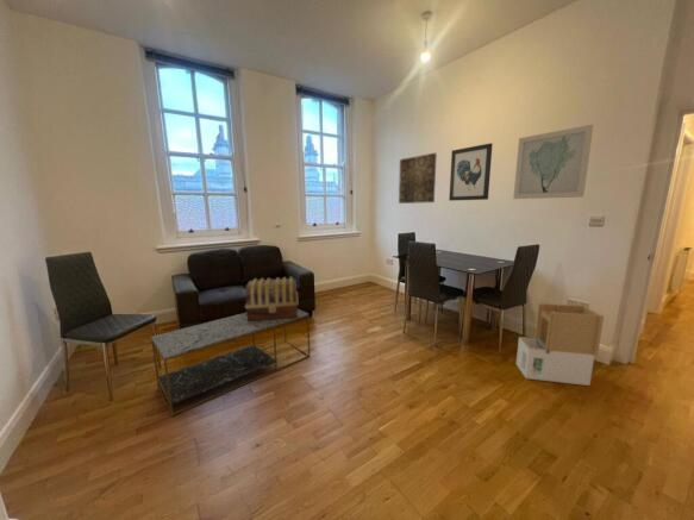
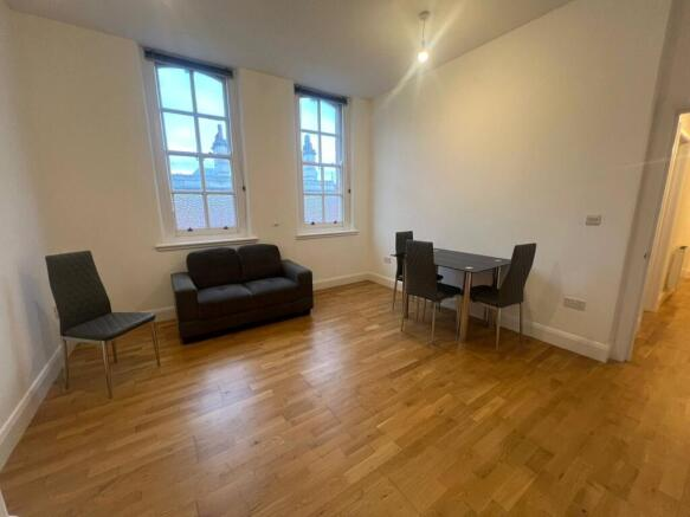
- wall art (469, 174)
- kitchen cabinet (556, 342)
- wall art (549, 165)
- coffee table (239, 349)
- wall art (415, 180)
- decorative box (273, 296)
